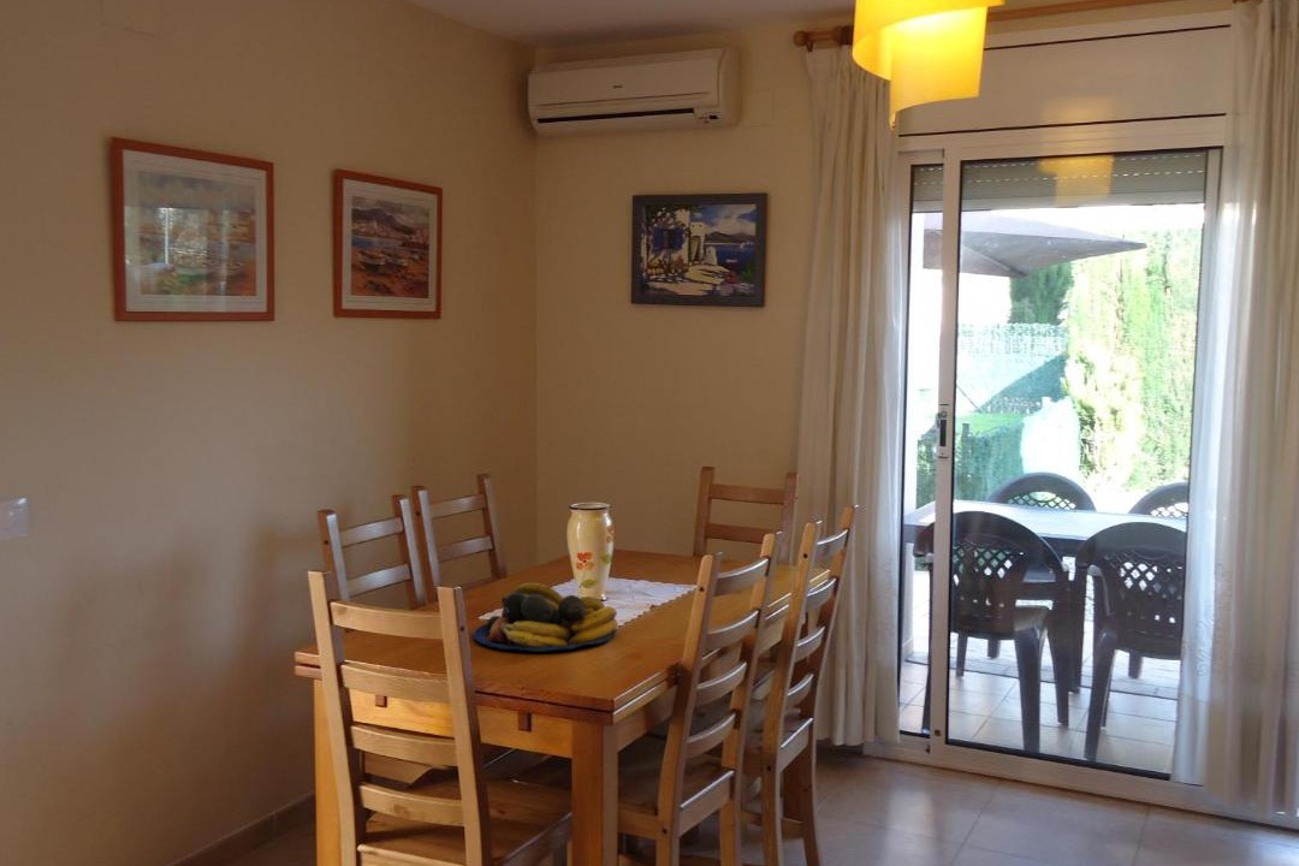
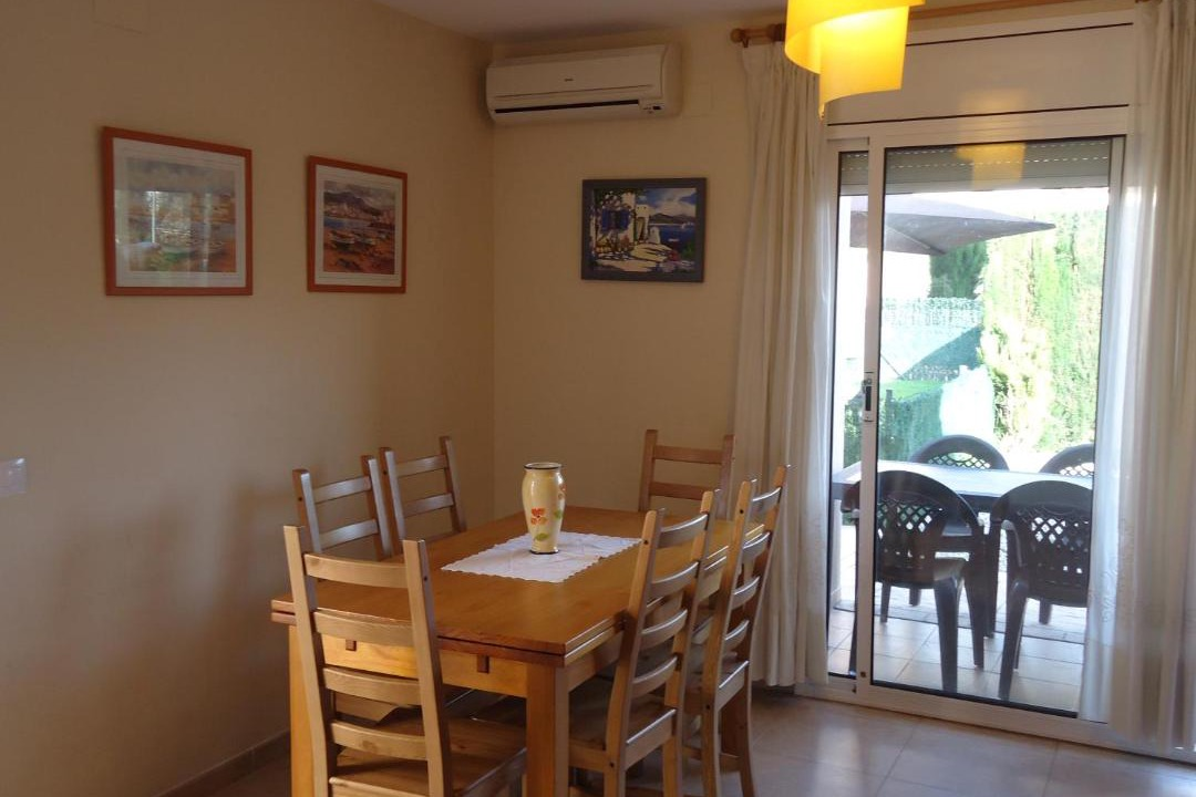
- fruit bowl (544, 610)
